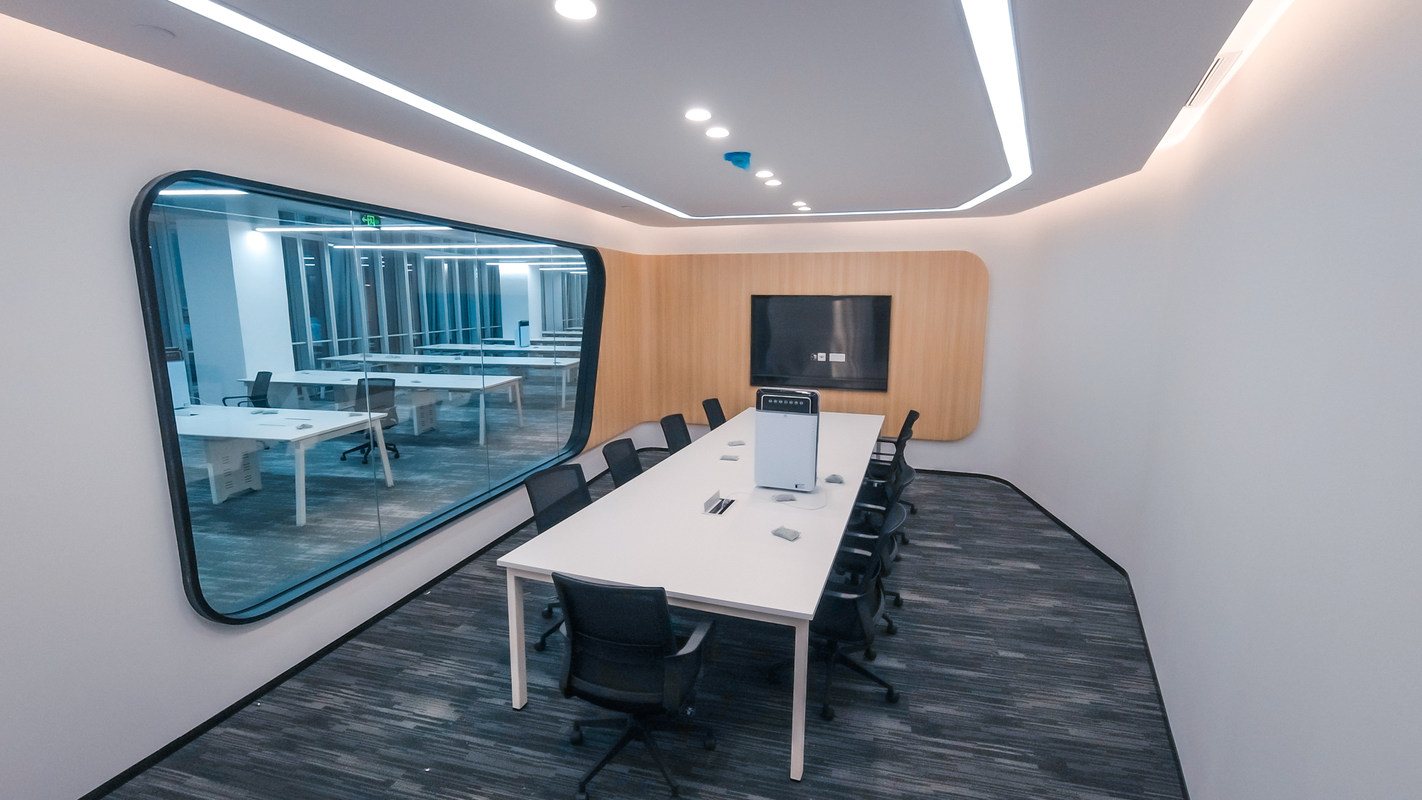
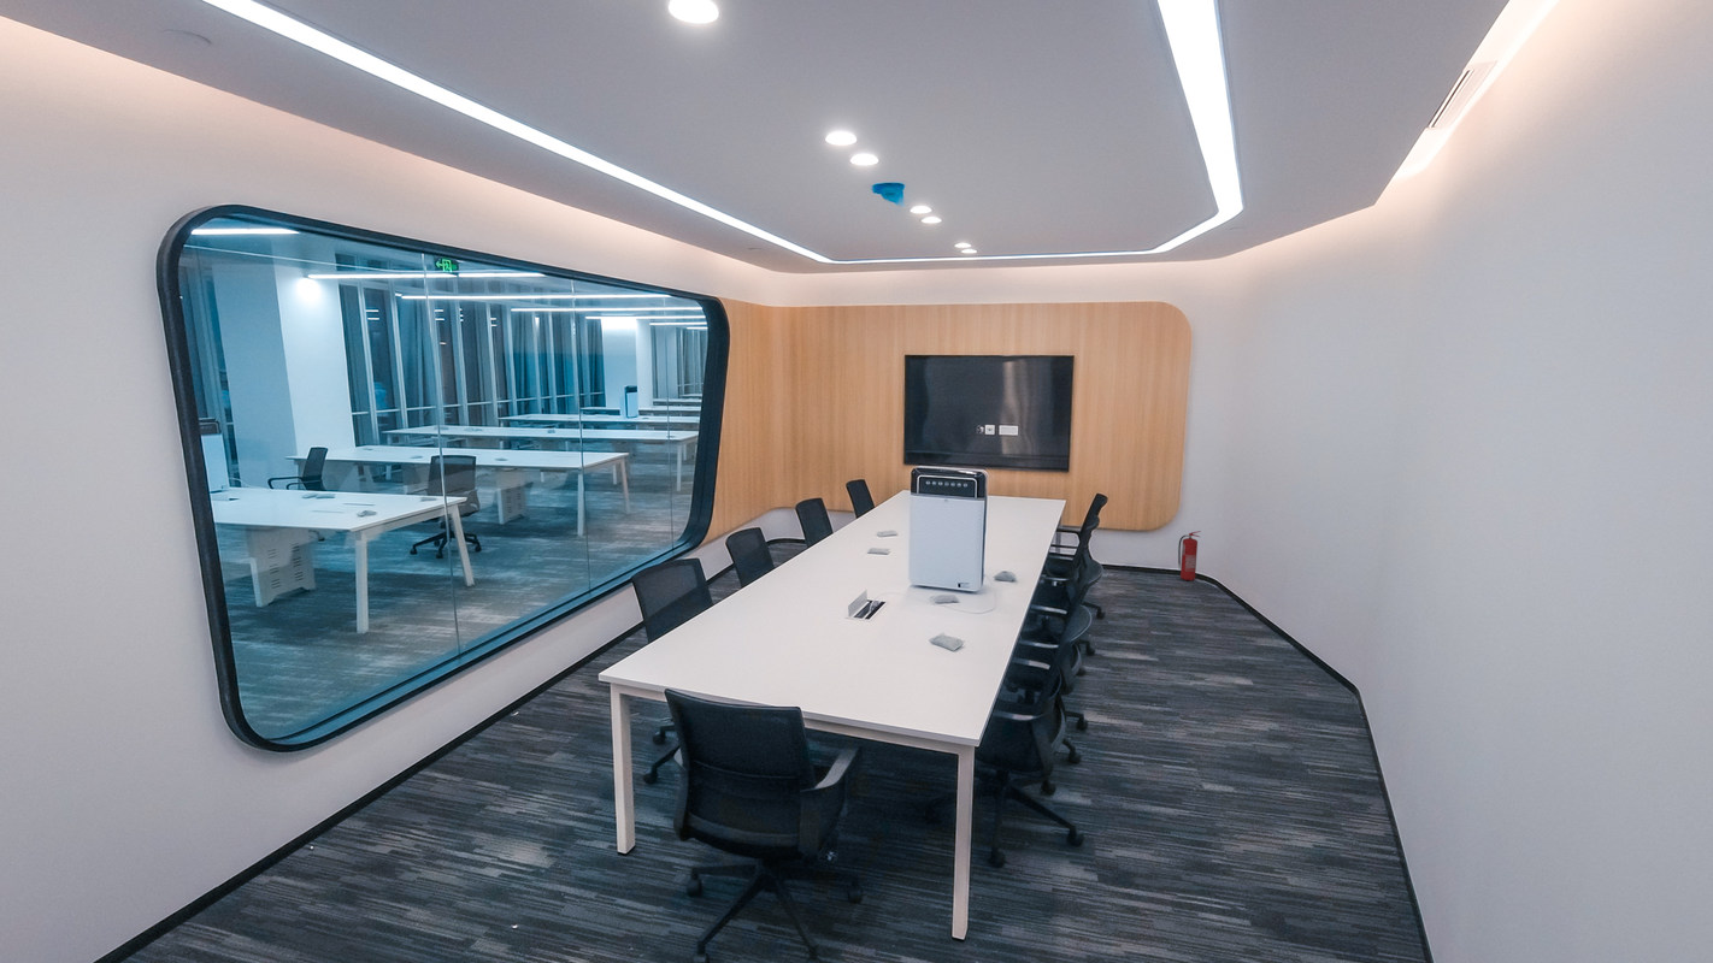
+ fire extinguisher (1188, 555)
